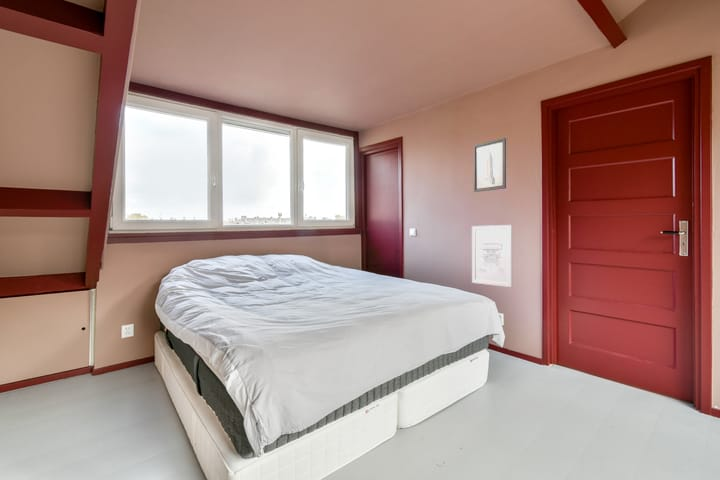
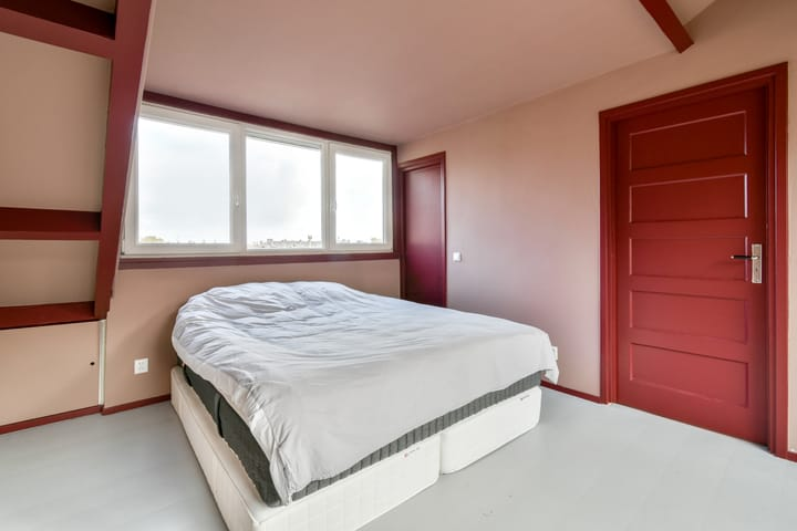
- wall art (491, 255)
- wall art (489, 166)
